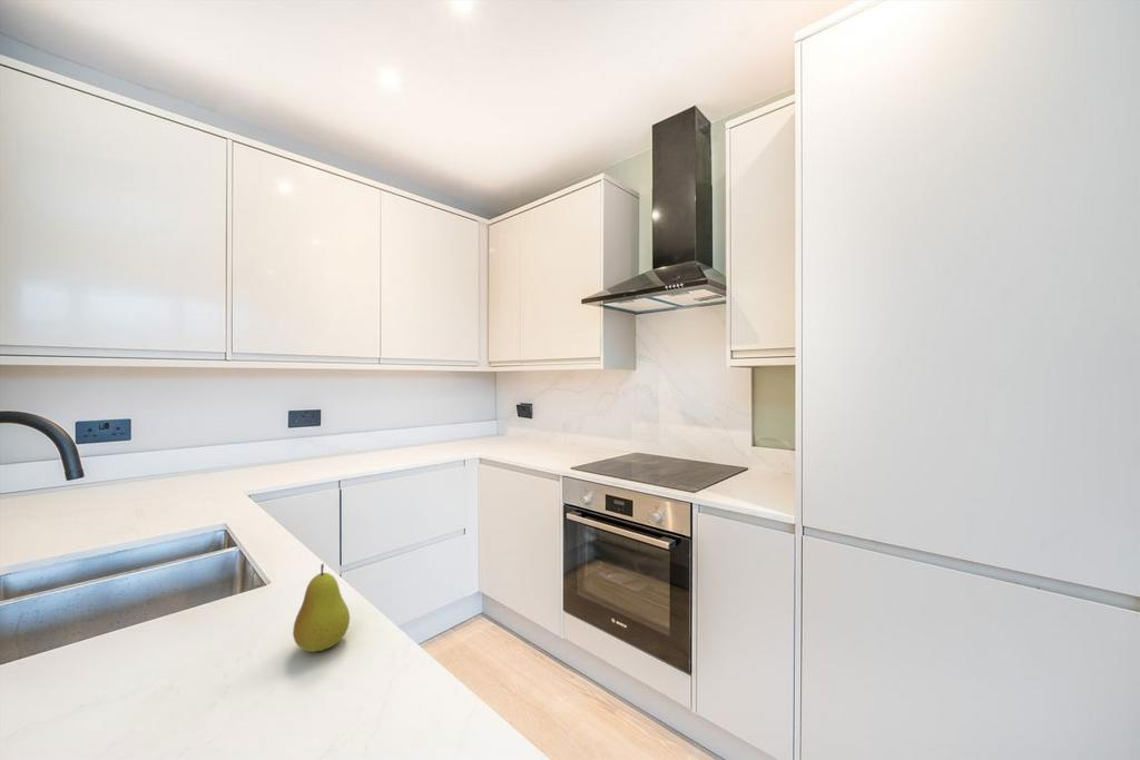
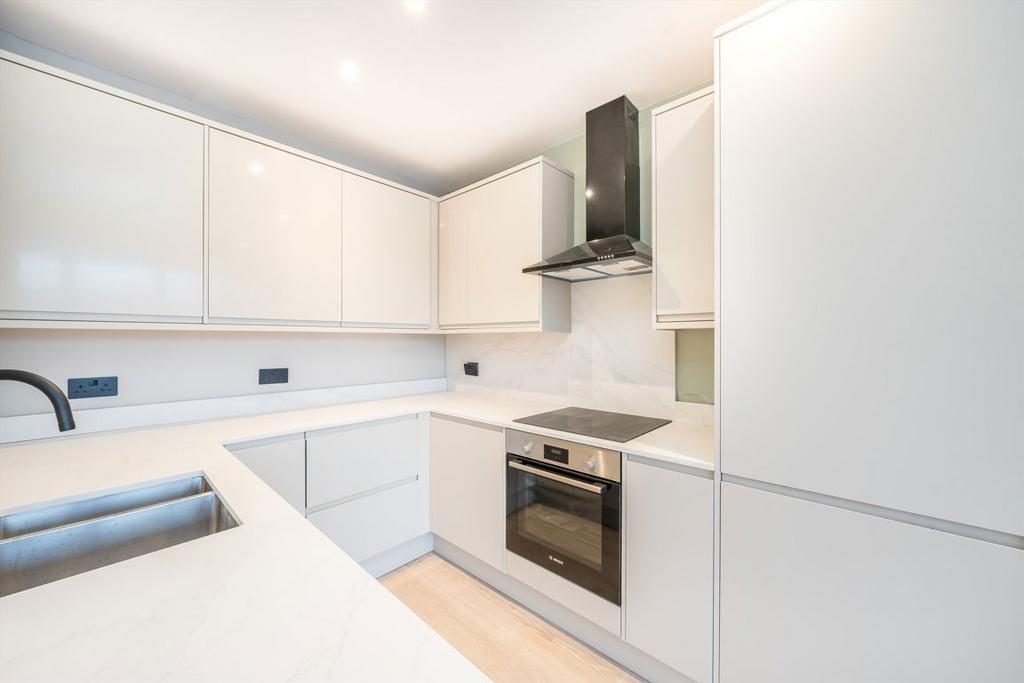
- fruit (322, 603)
